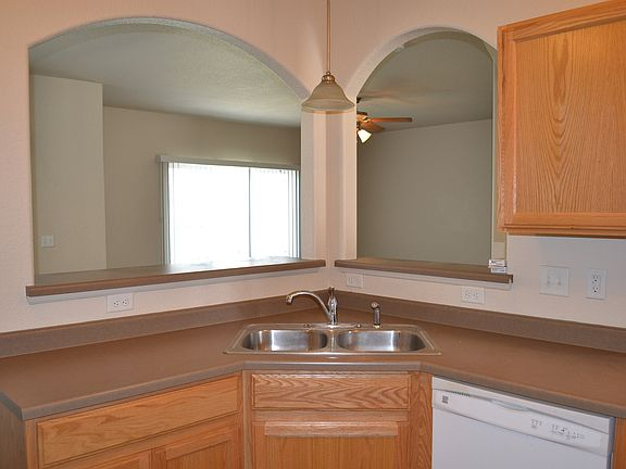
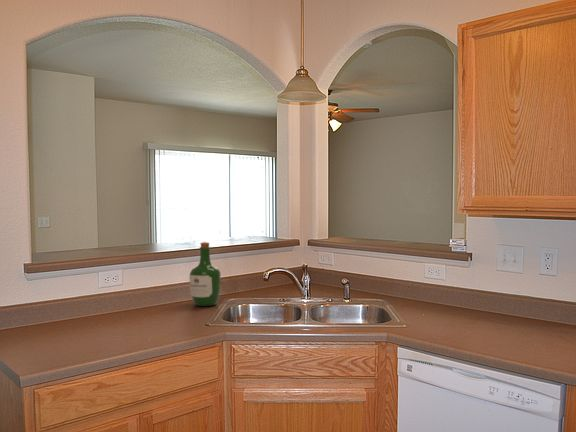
+ wine bottle (205, 273)
